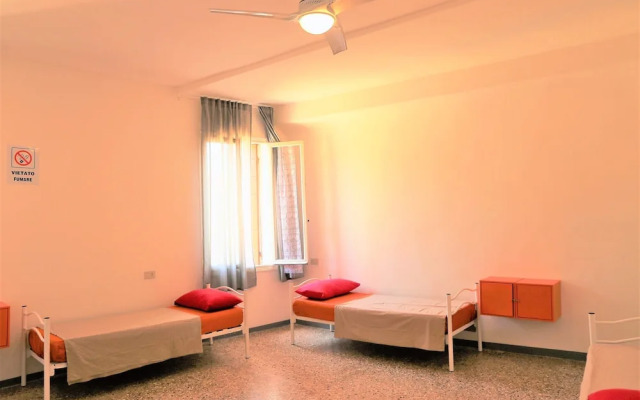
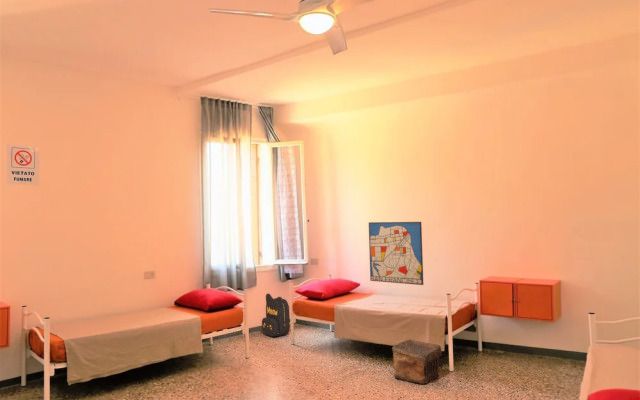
+ backpack (278, 314)
+ pouch (415, 361)
+ wall art (394, 252)
